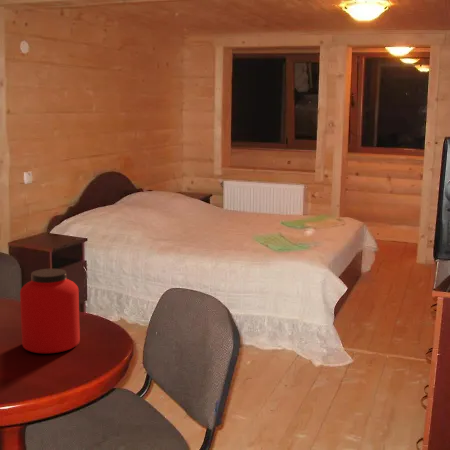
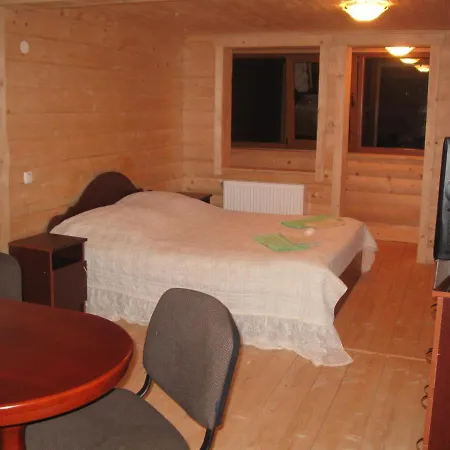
- protein powder (50, 308)
